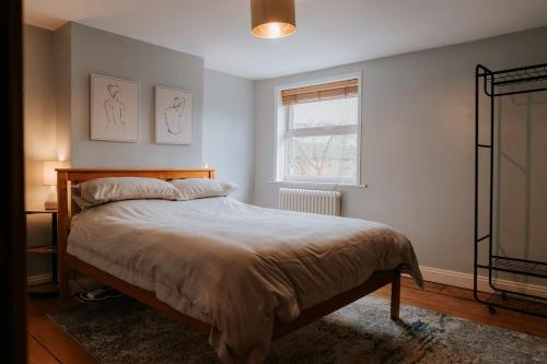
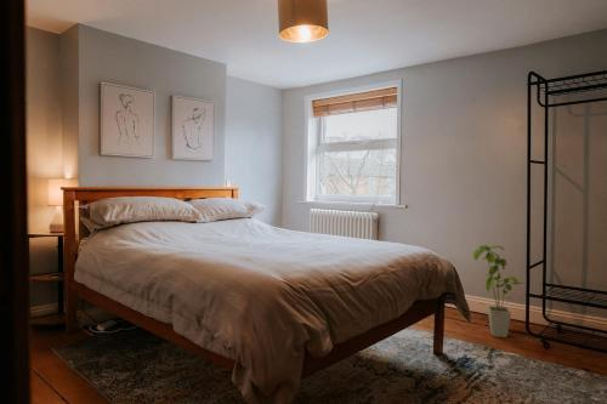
+ house plant (498, 291)
